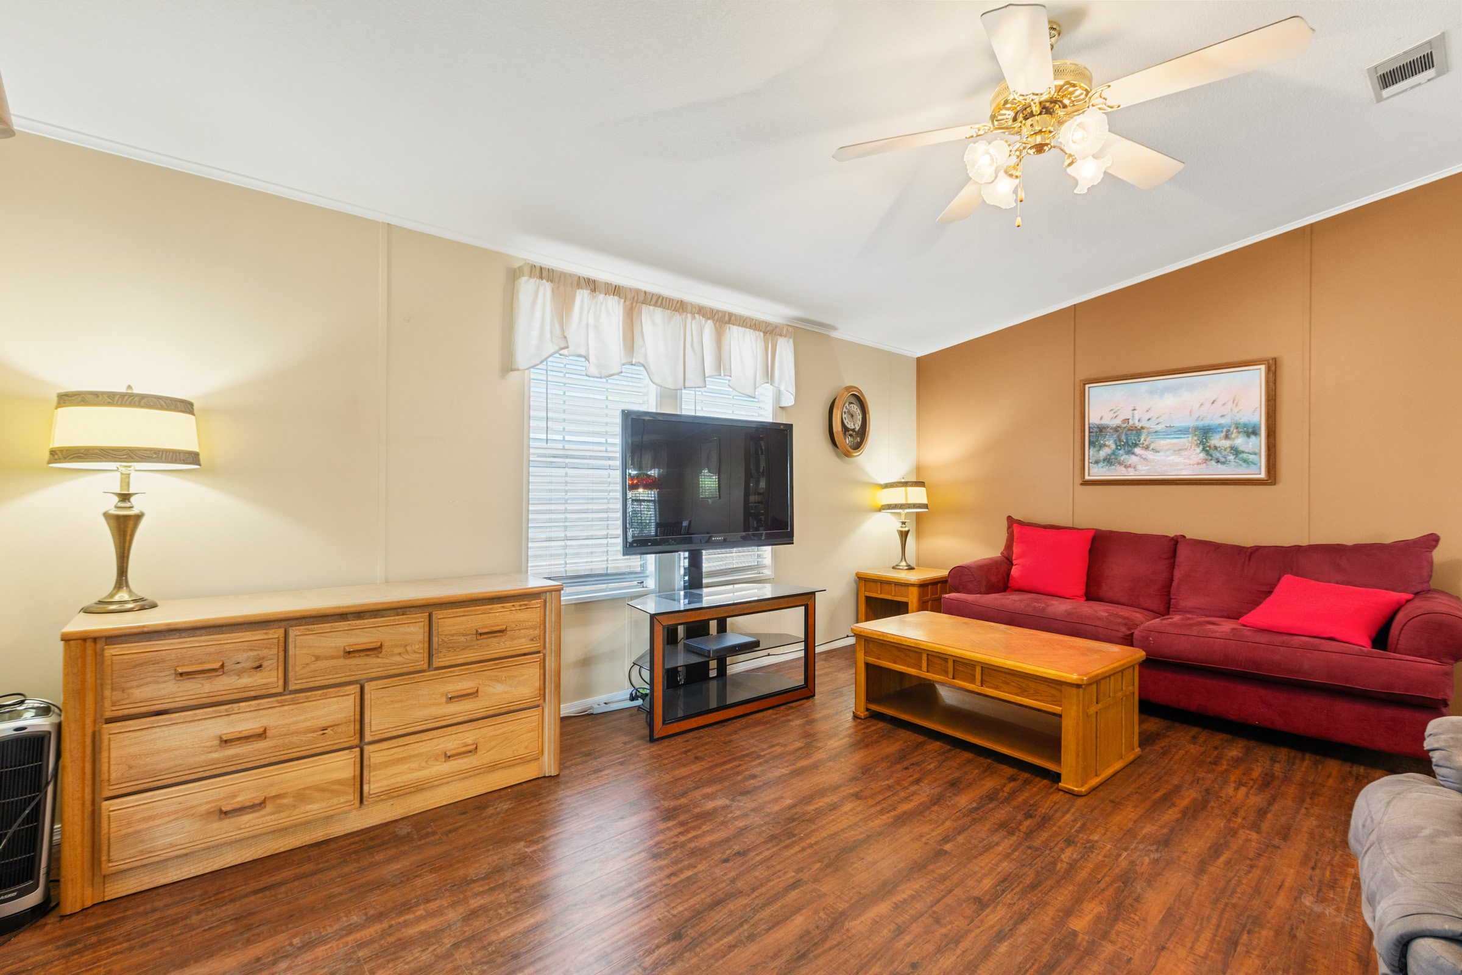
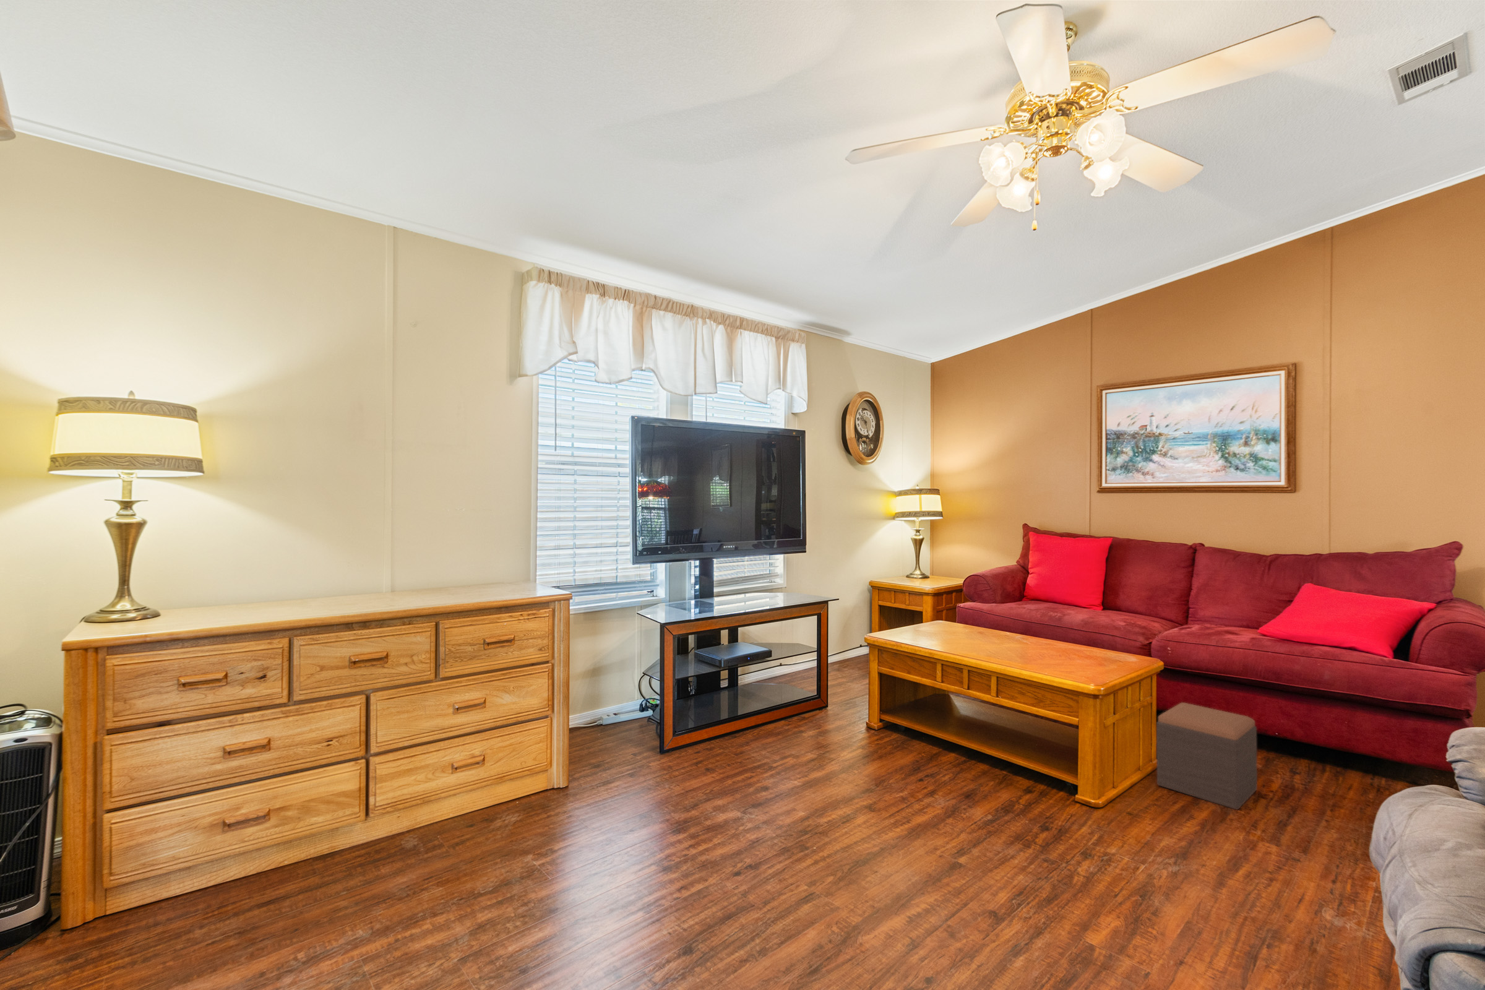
+ footstool (1205, 750)
